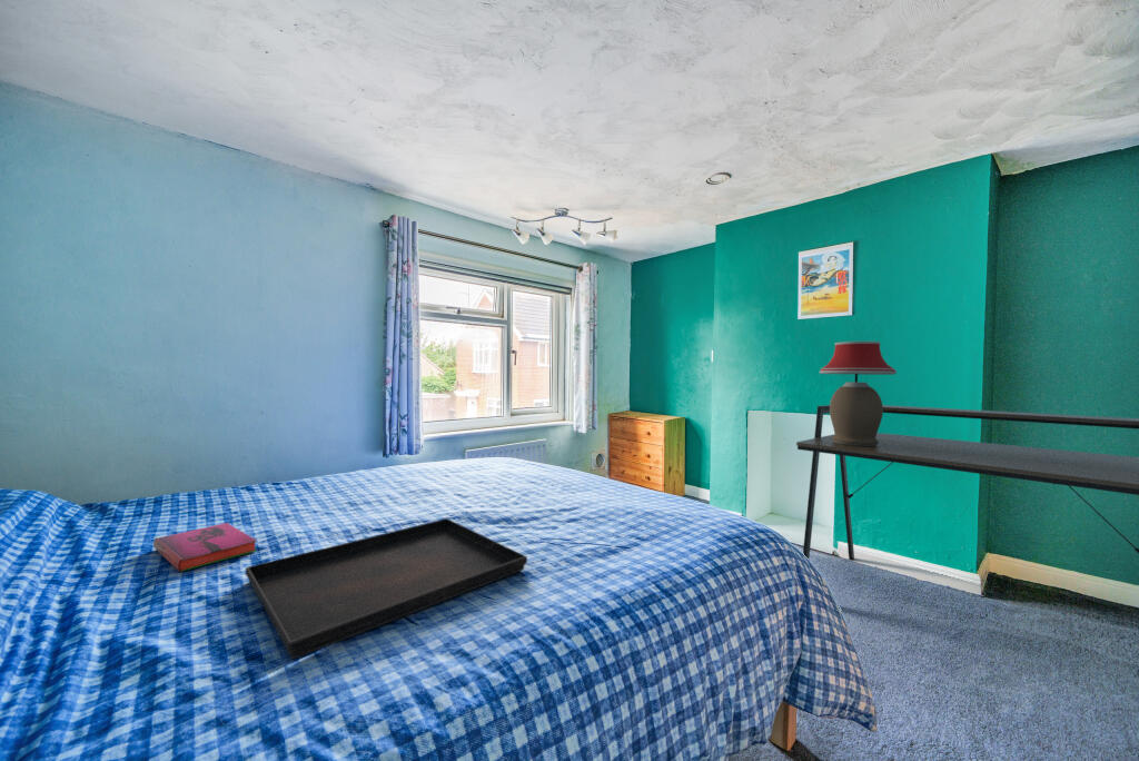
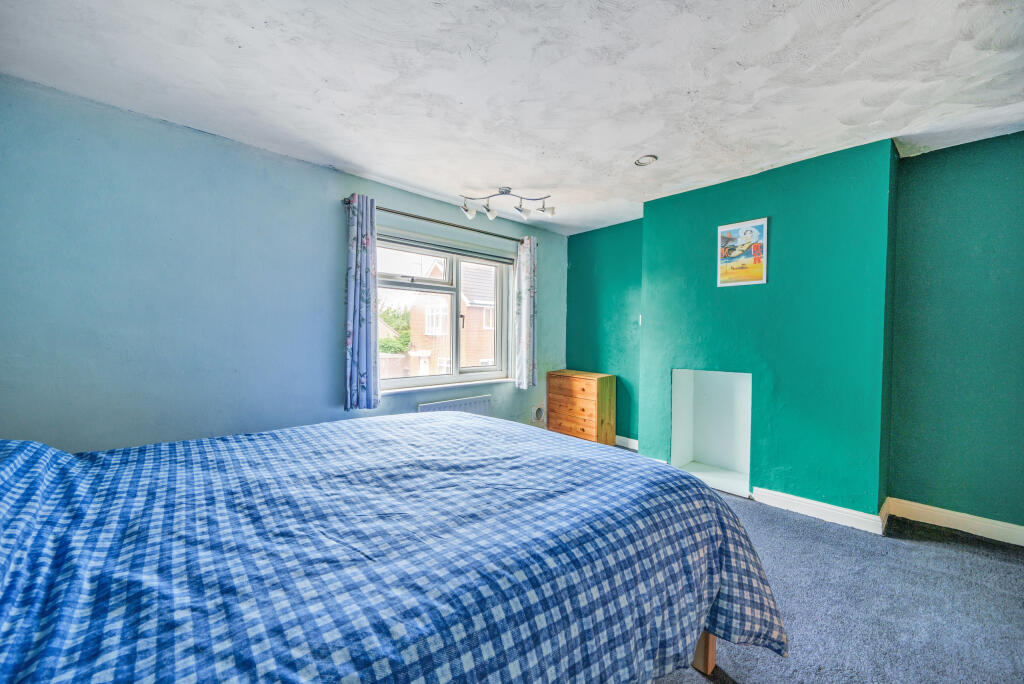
- serving tray (392, 569)
- hardback book (205, 544)
- table lamp (855, 393)
- desk (960, 471)
